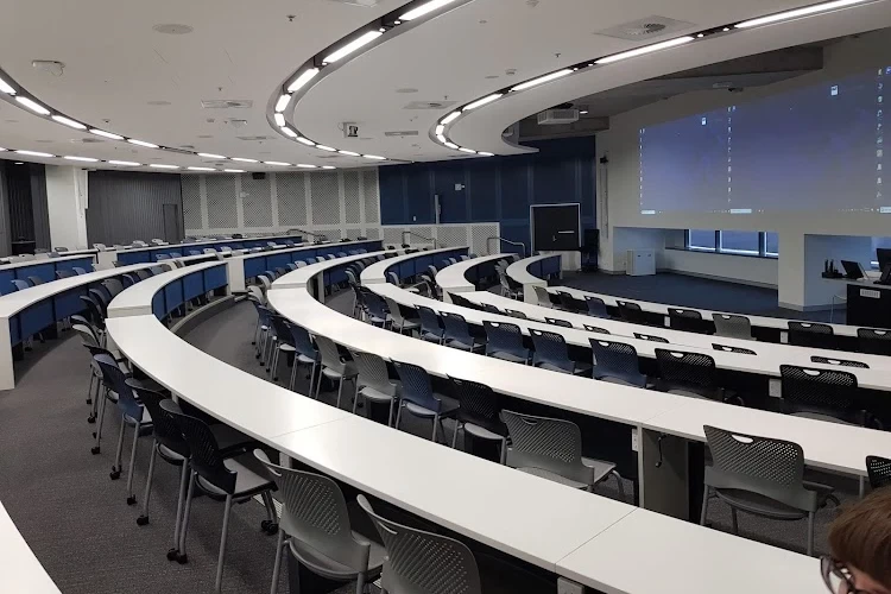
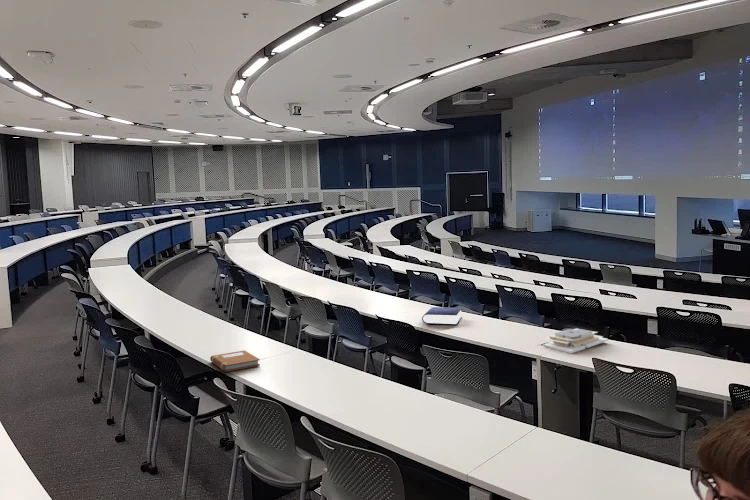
+ book (442, 315)
+ notebook (234, 360)
+ architectural model (574, 338)
